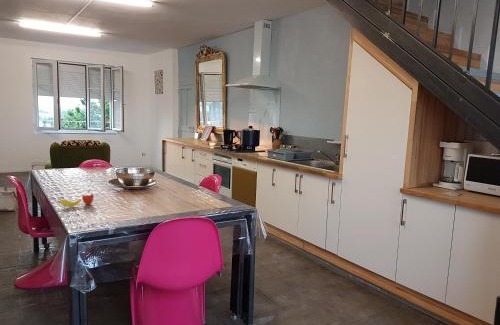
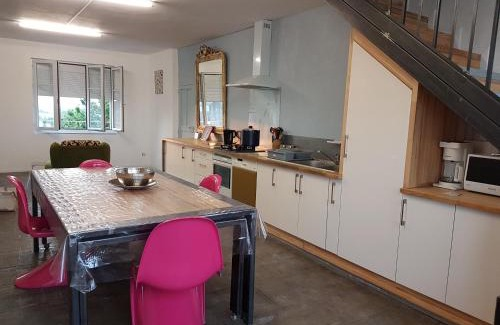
- fruit (77, 200)
